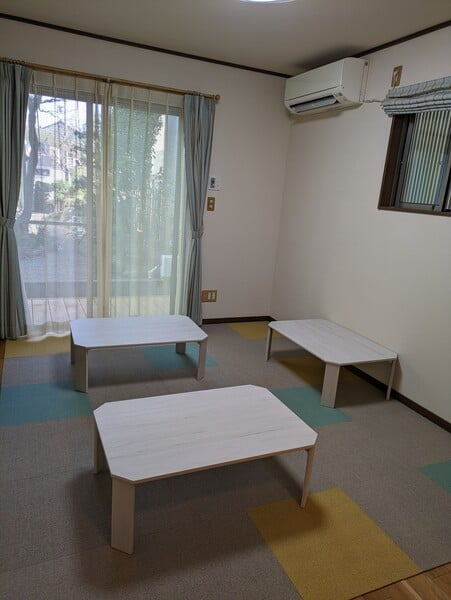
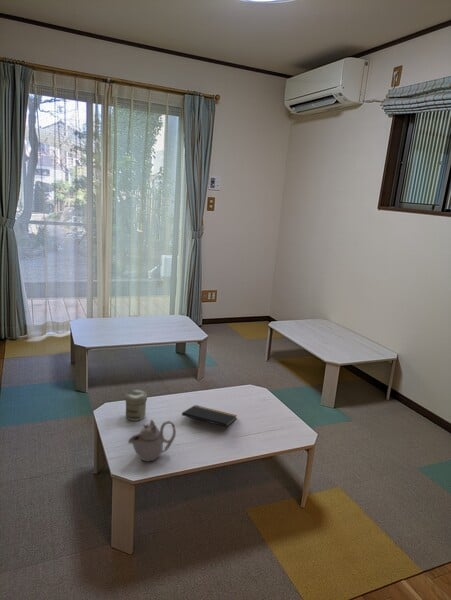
+ jar (135, 405)
+ notepad (209, 415)
+ teapot (152, 439)
